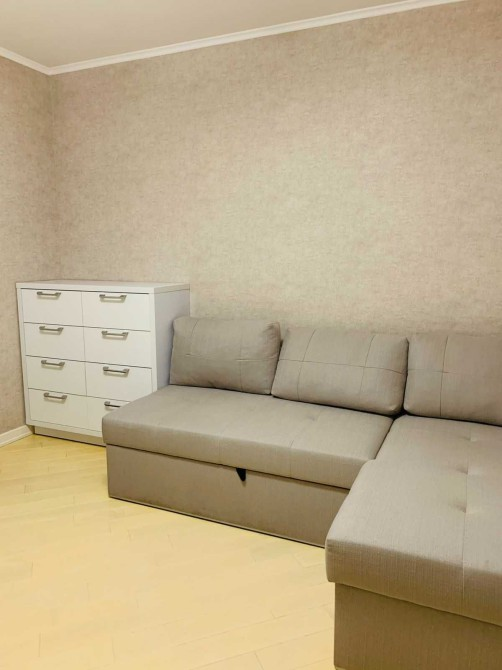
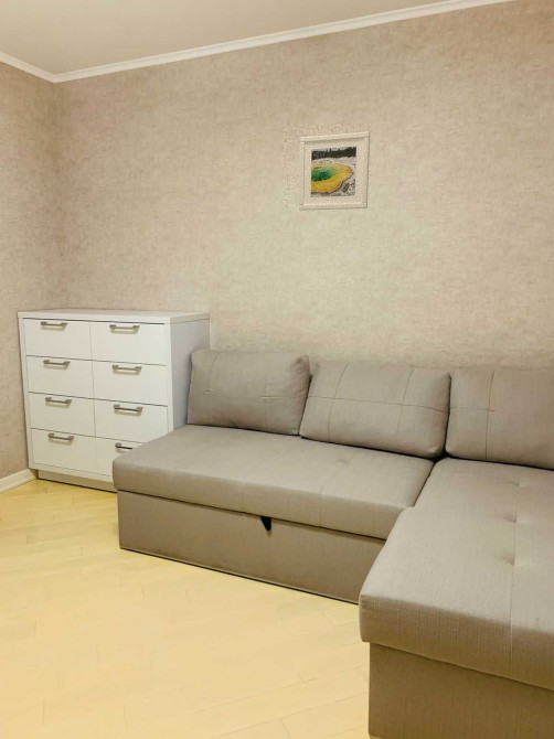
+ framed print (333, 172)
